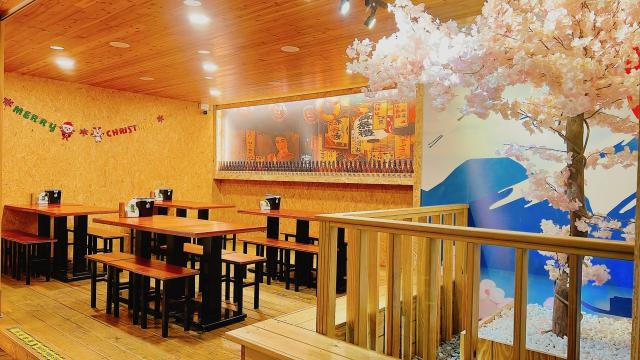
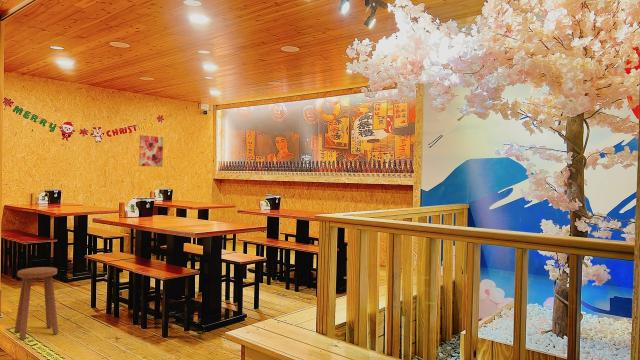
+ stool (29, 299)
+ wall art (151, 151)
